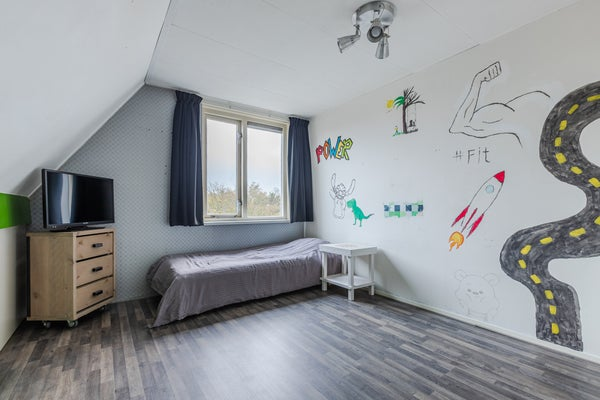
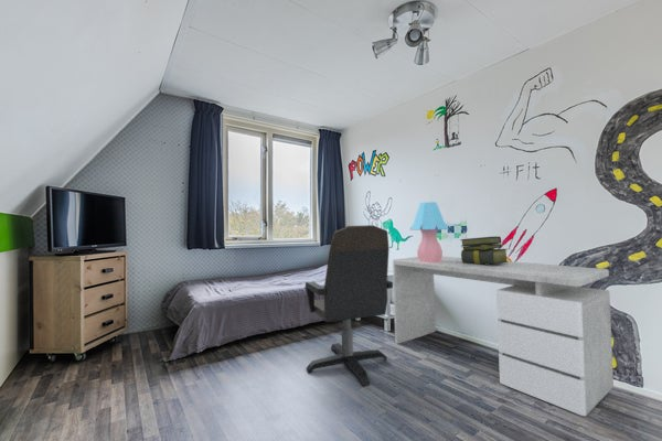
+ table lamp (428, 232)
+ stack of books (481, 249)
+ office chair (345, 294)
+ desk (498, 312)
